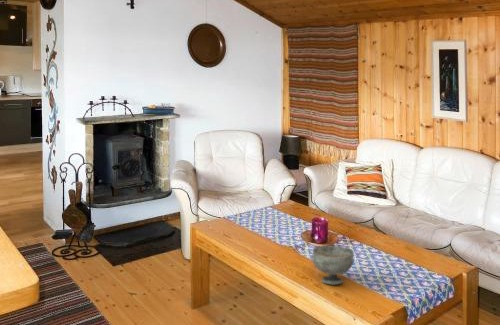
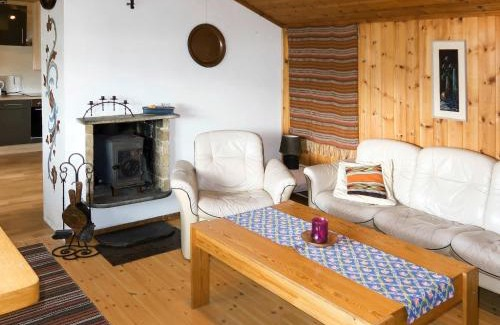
- bowl (333, 266)
